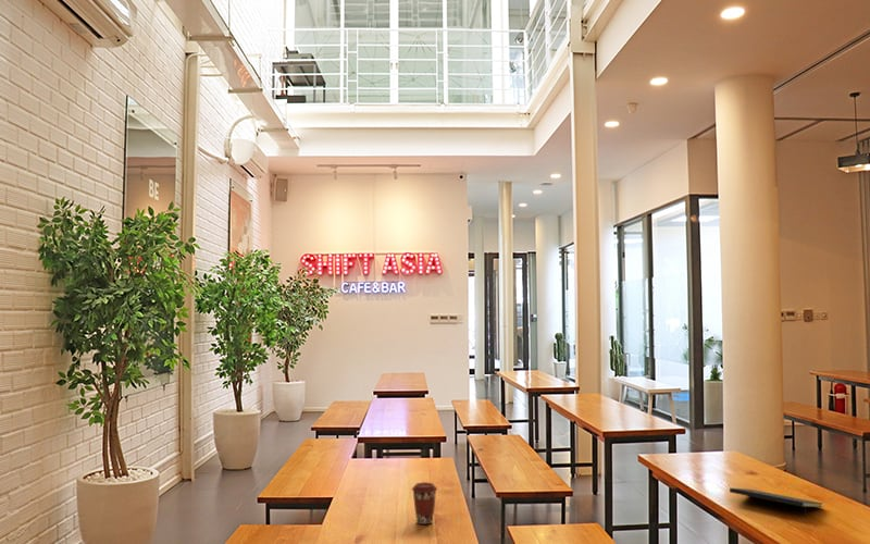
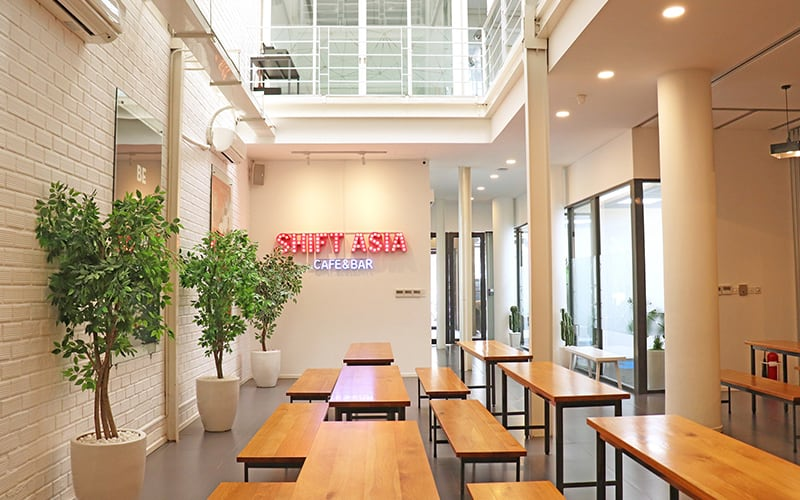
- coffee cup (424, 503)
- notepad (775, 497)
